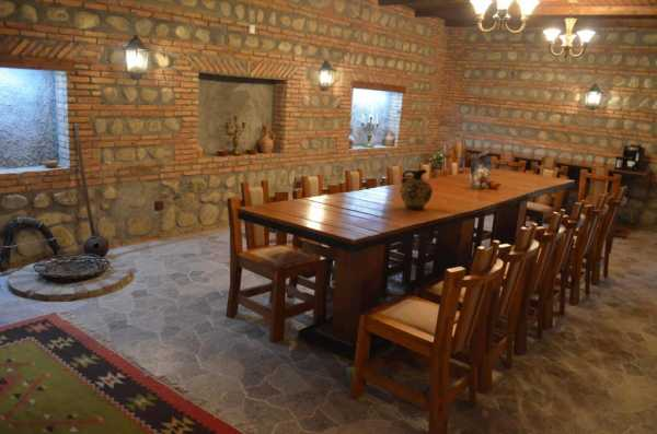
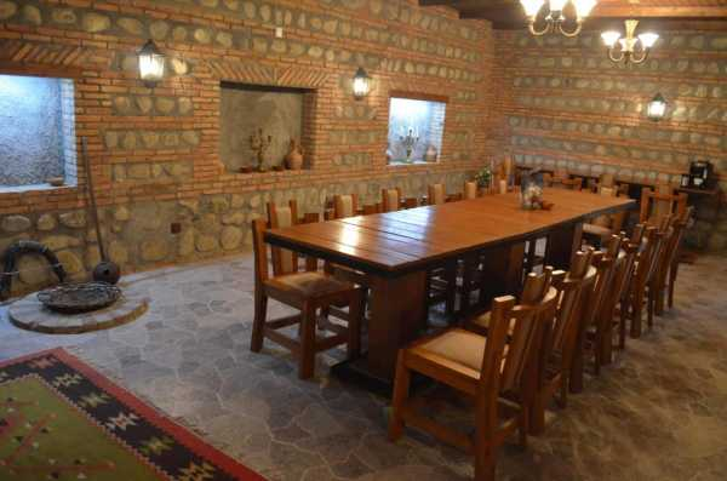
- ceramic jug (416, 188)
